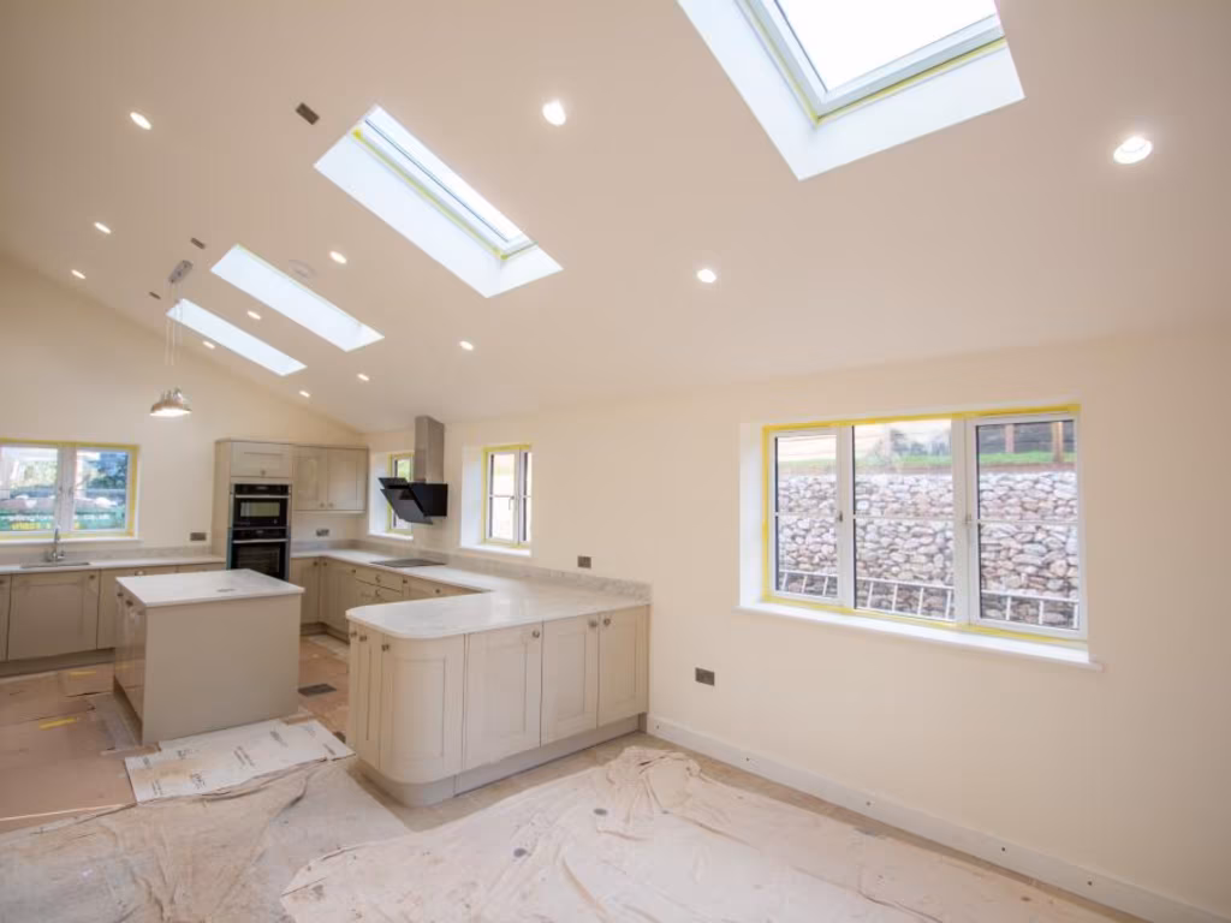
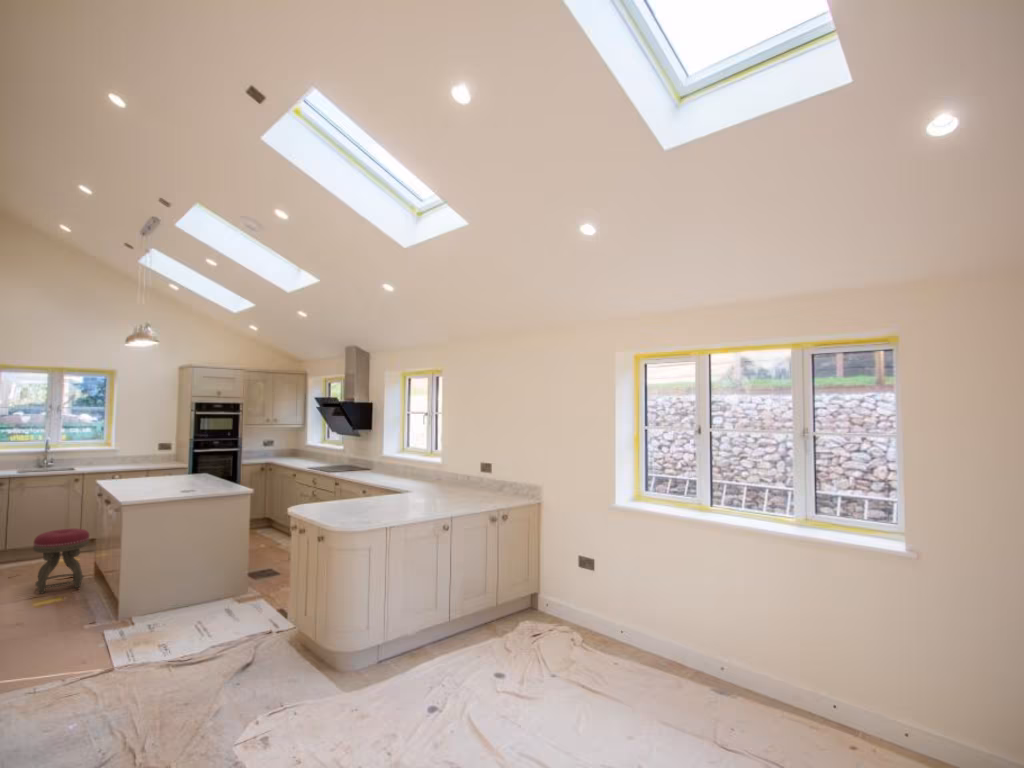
+ stool (59, 558)
